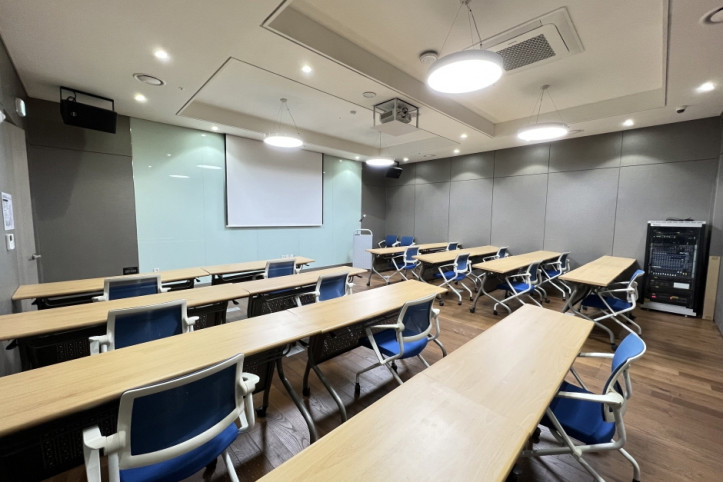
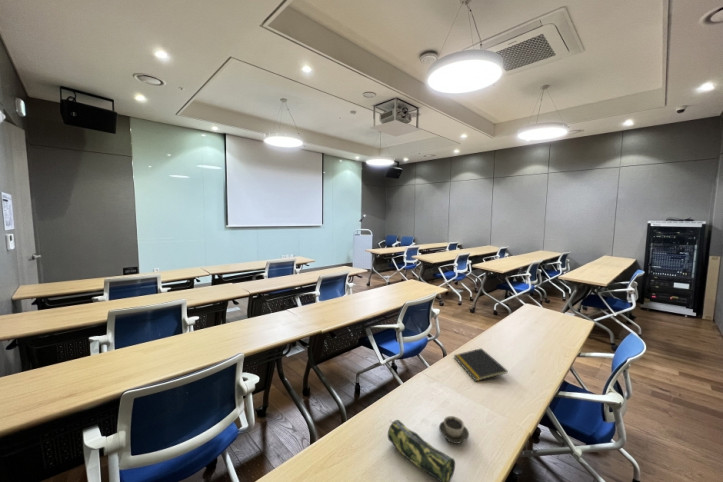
+ pencil case (417, 449)
+ notepad (478, 363)
+ cup (453, 429)
